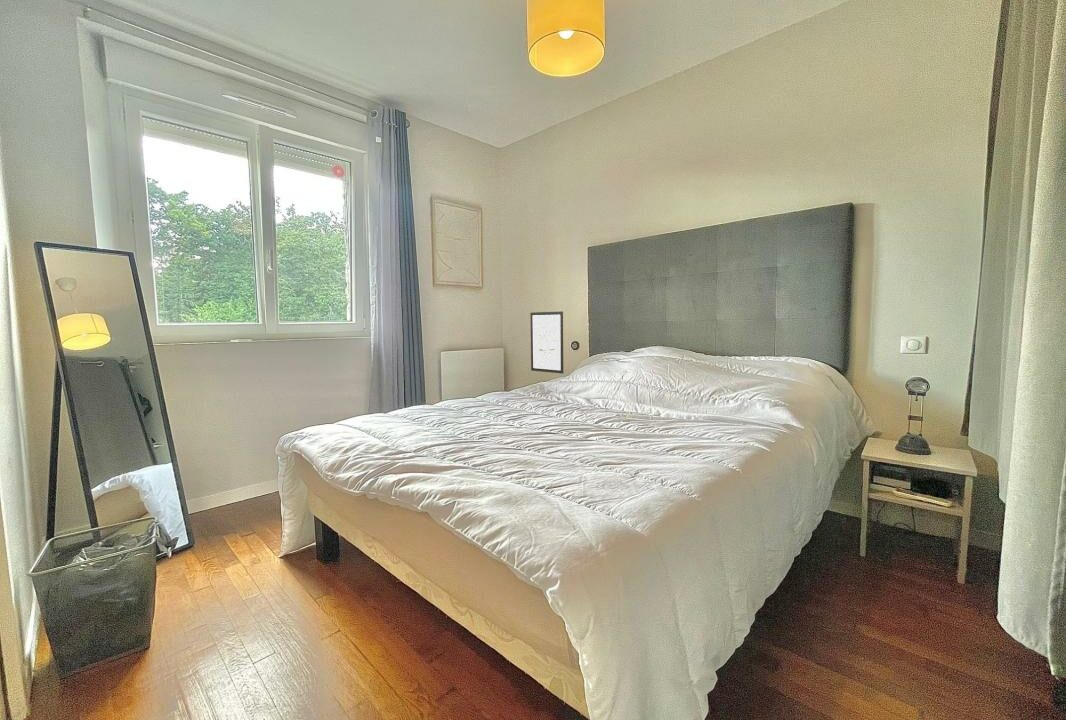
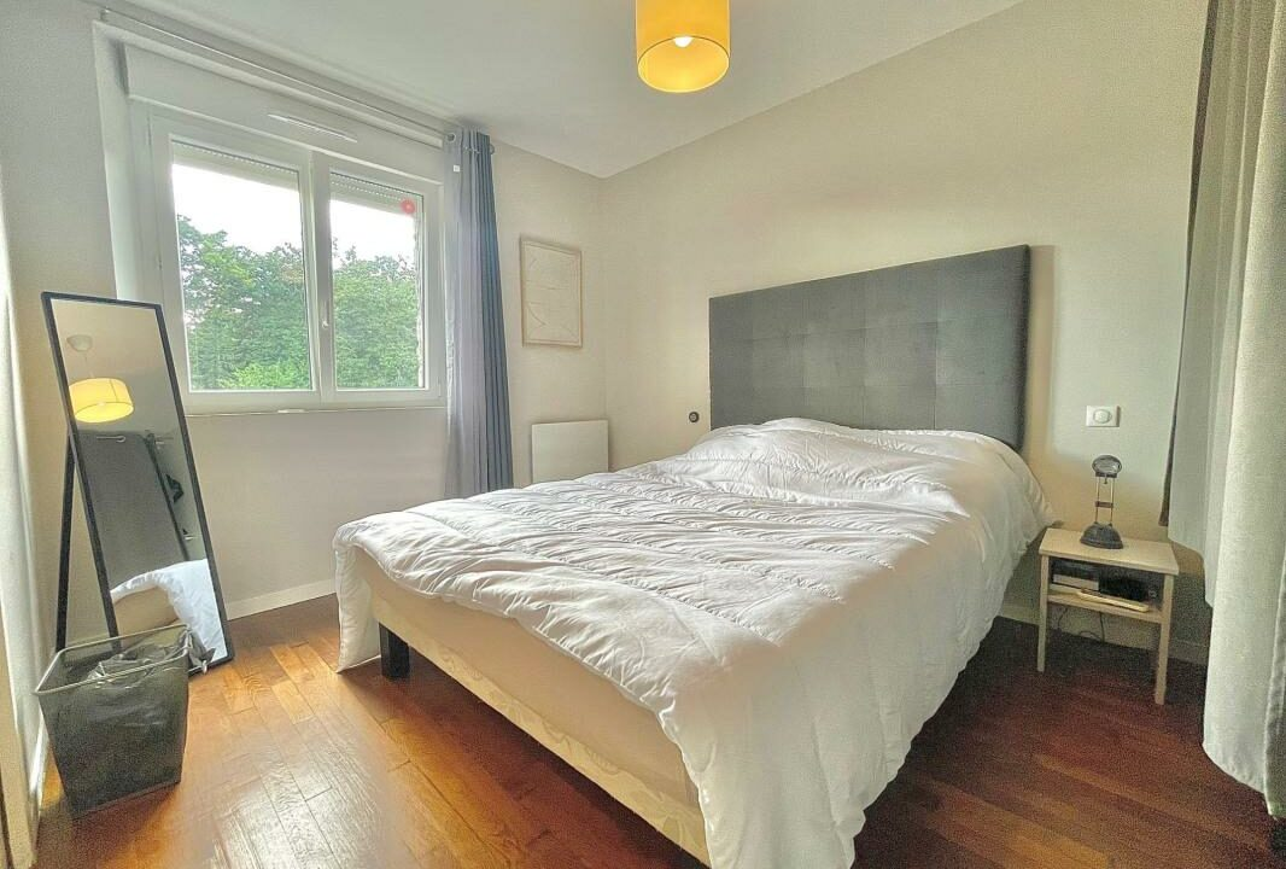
- wall art (546, 342)
